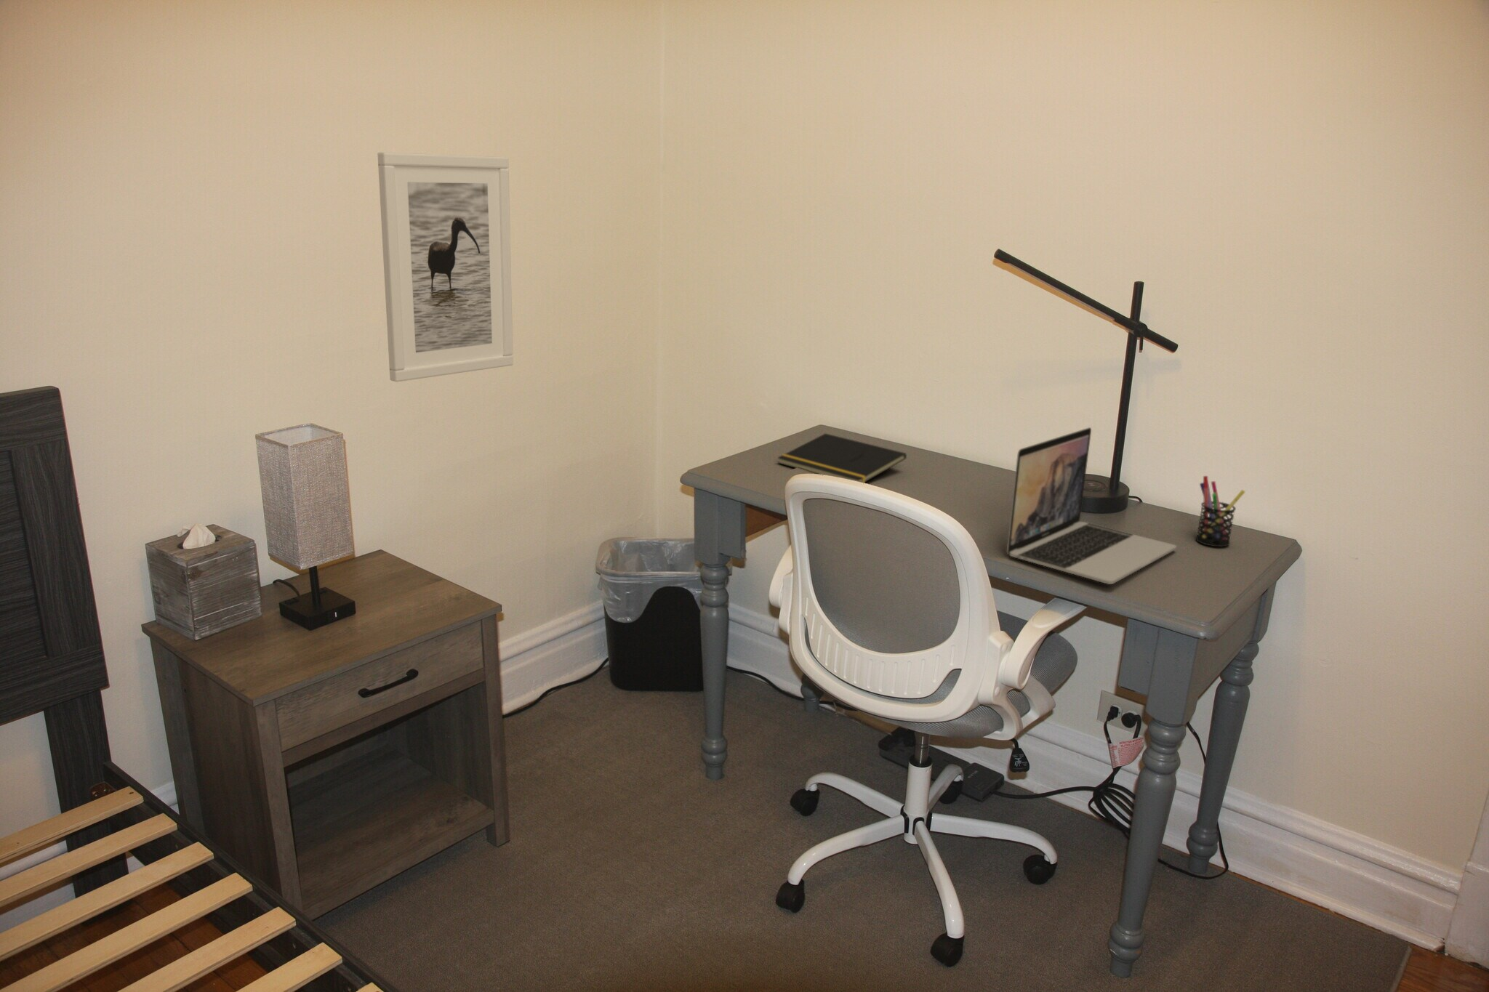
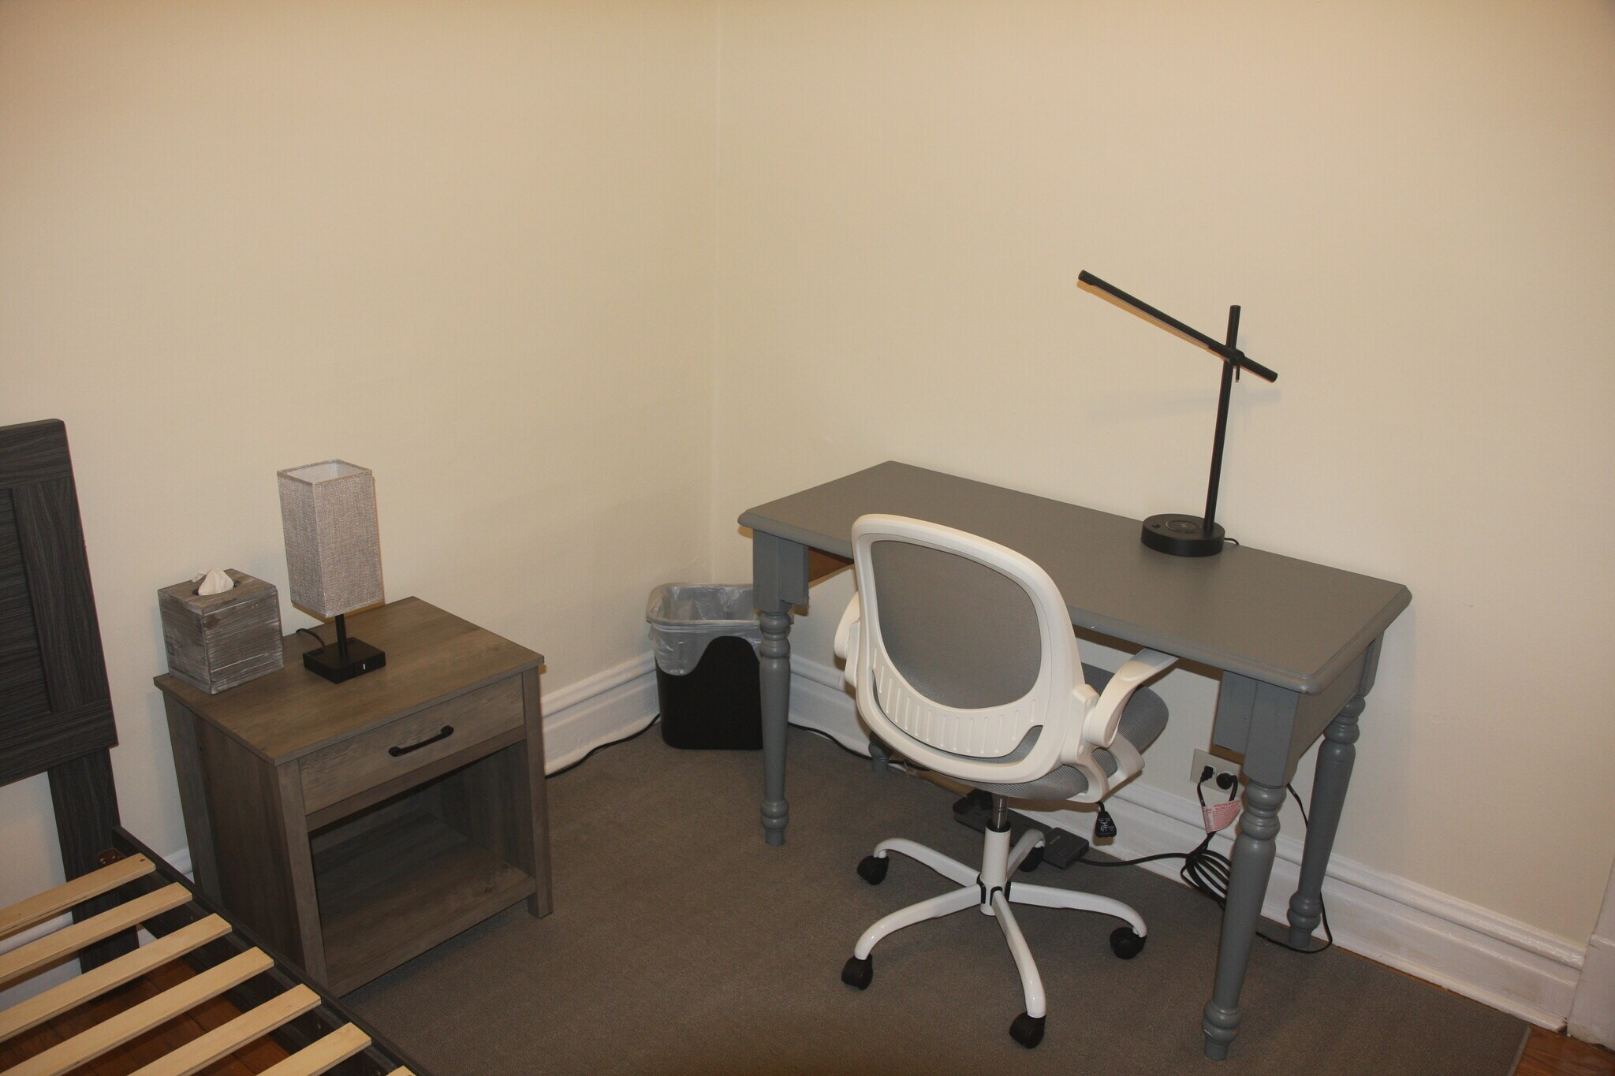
- notepad (841, 458)
- laptop (1082, 500)
- pen holder (1214, 510)
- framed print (451, 267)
